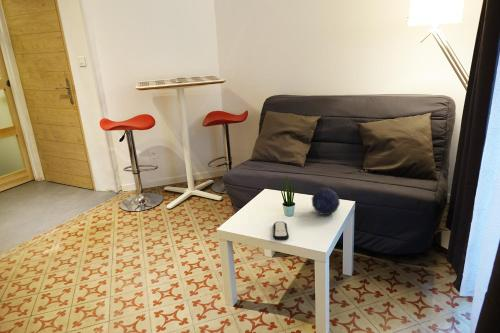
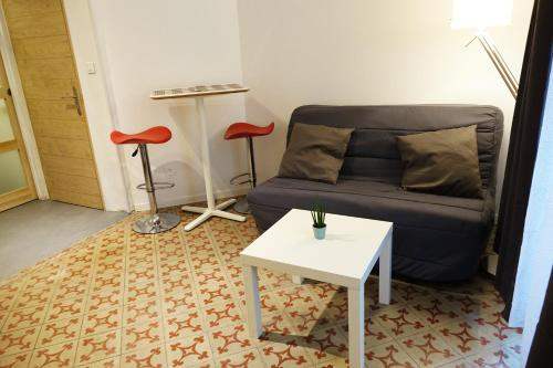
- decorative orb (325, 201)
- remote control (280, 230)
